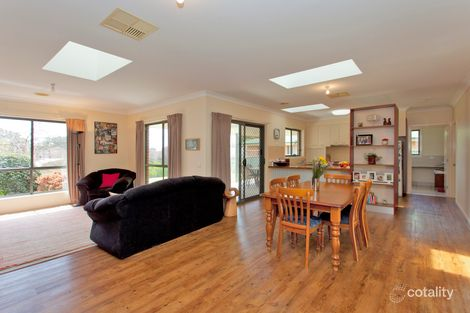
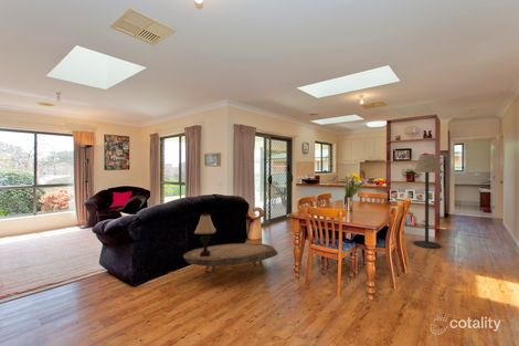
+ floor lamp (426, 199)
+ coffee table (232, 261)
+ lamp (204, 233)
